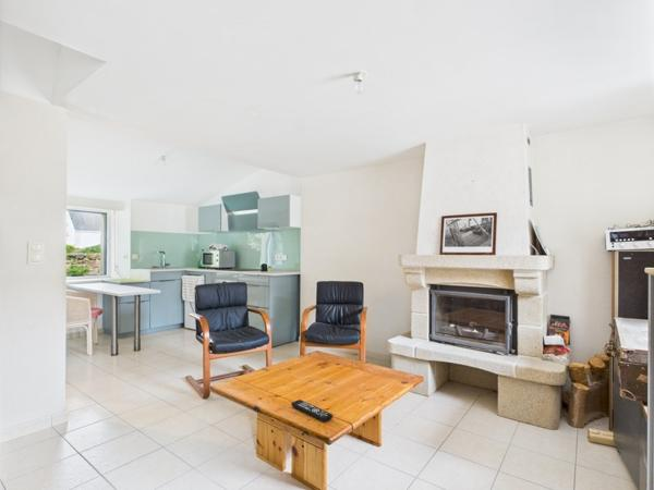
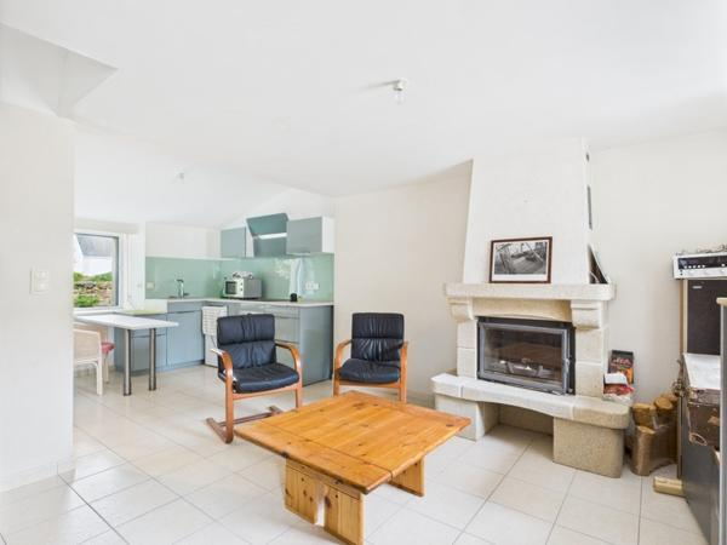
- remote control (311, 409)
